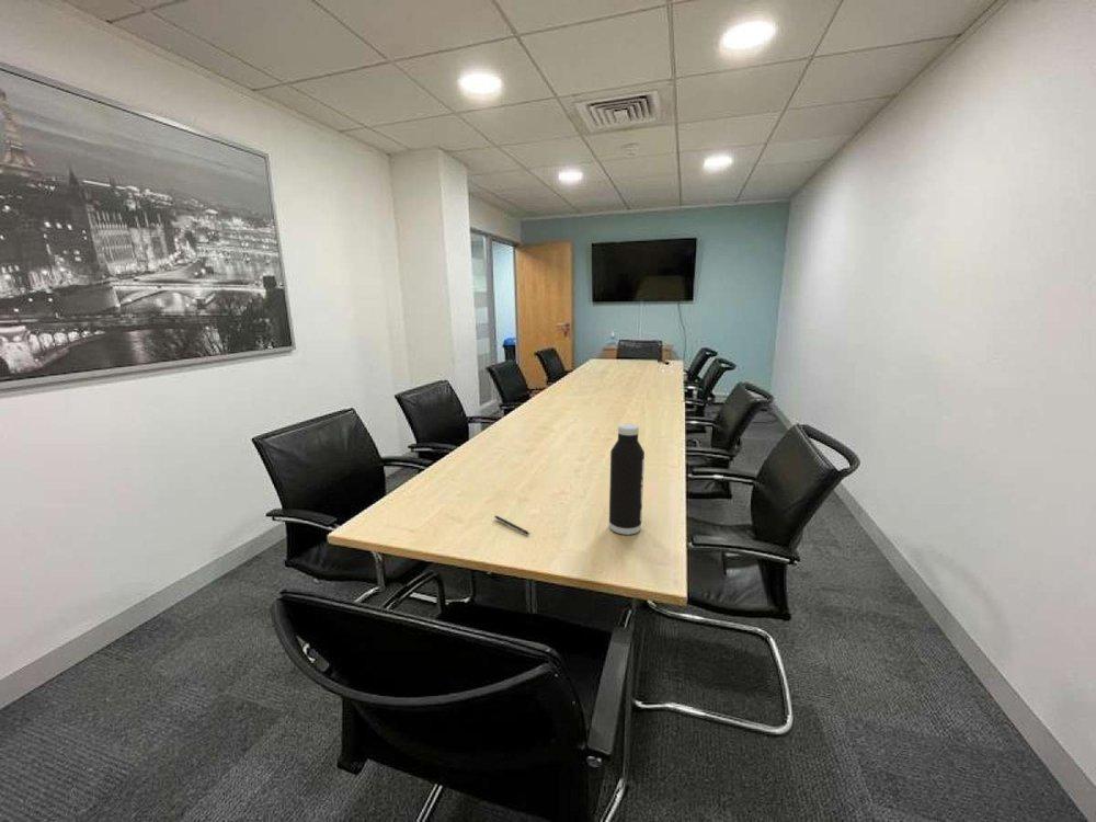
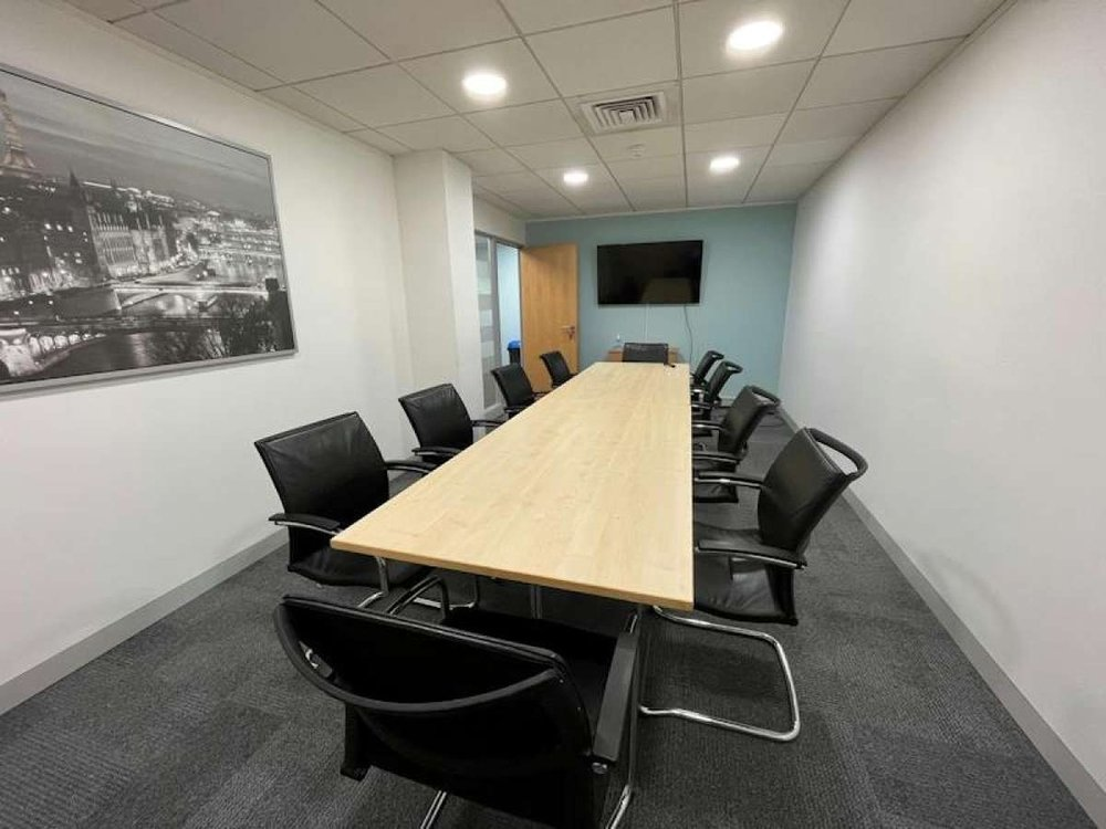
- pen (512, 525)
- water bottle (627, 478)
